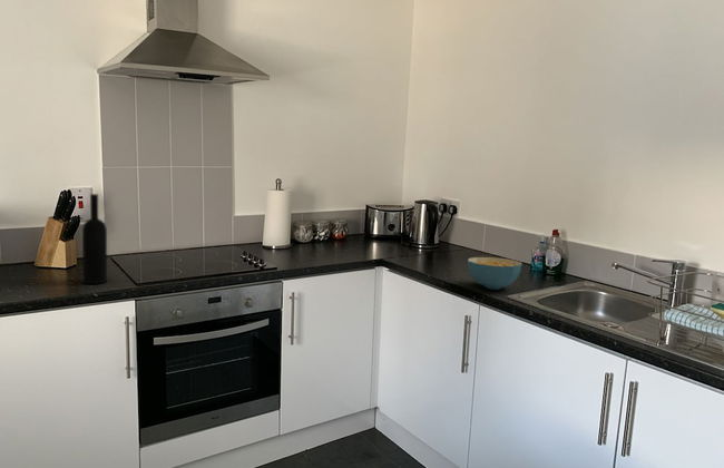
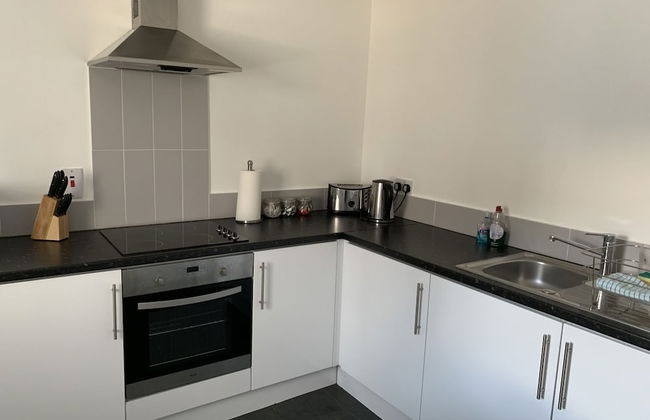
- cereal bowl (493, 274)
- wine bottle (95, 237)
